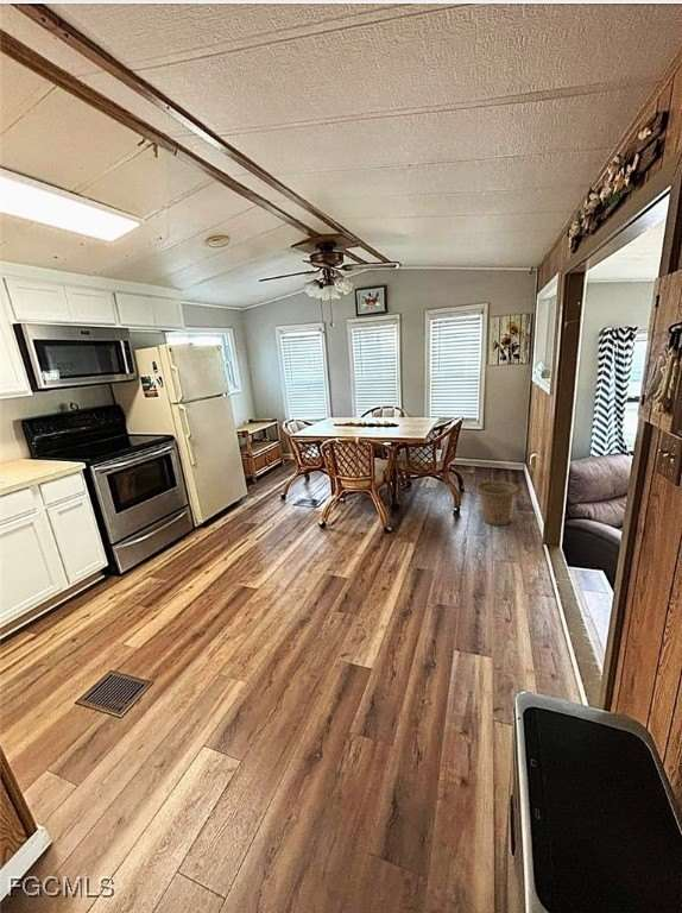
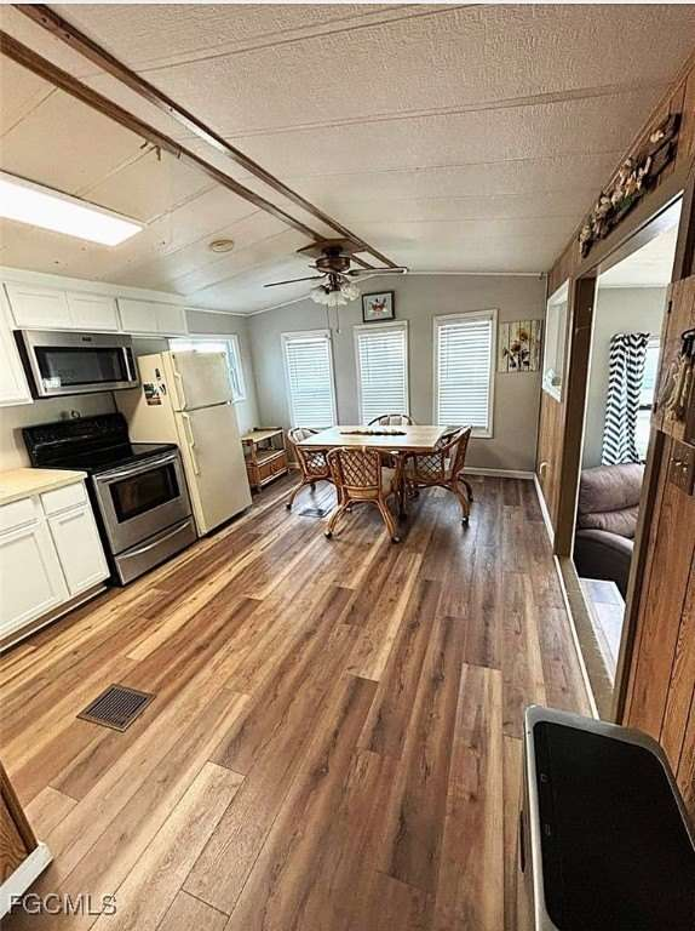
- basket (495, 504)
